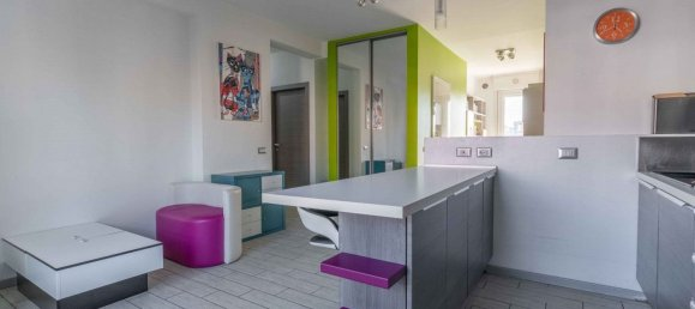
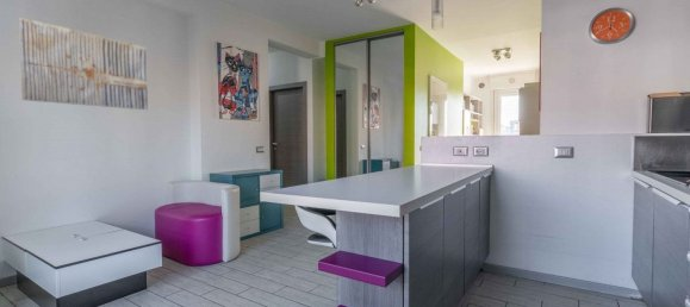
+ wall art (92, 69)
